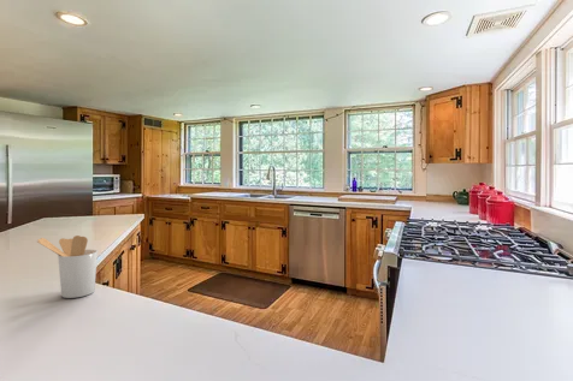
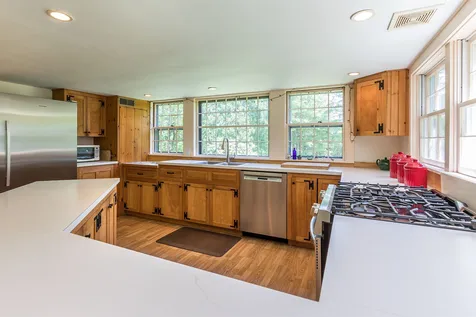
- utensil holder (67, 264)
